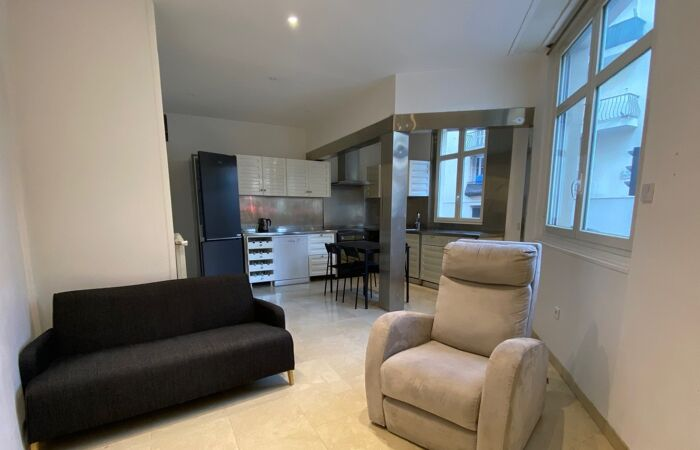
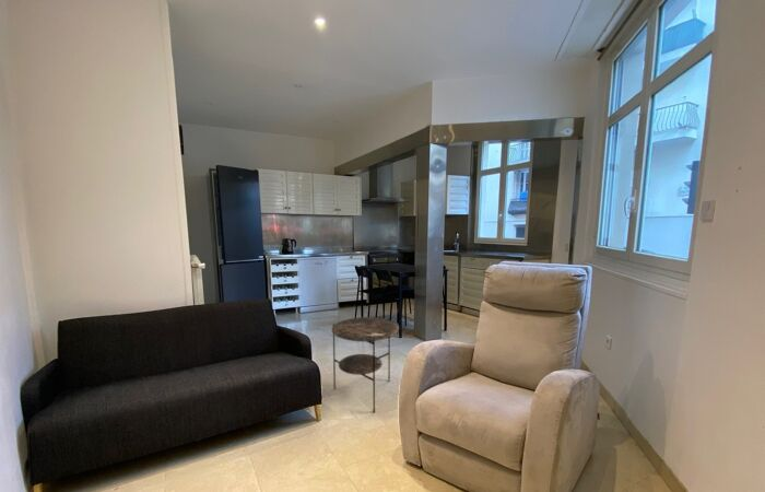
+ side table (366, 360)
